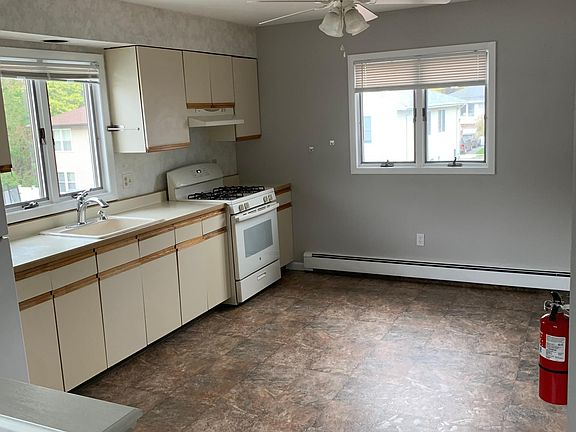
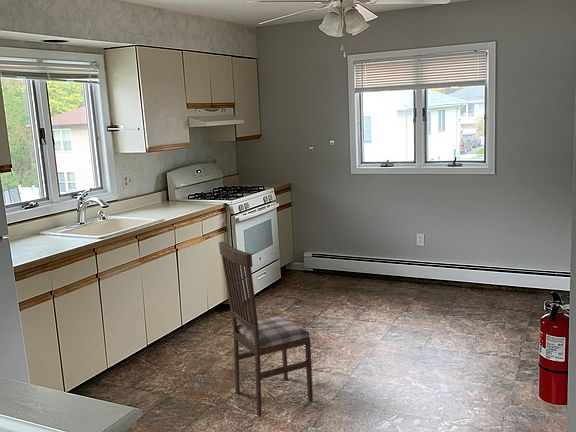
+ dining chair (266, 322)
